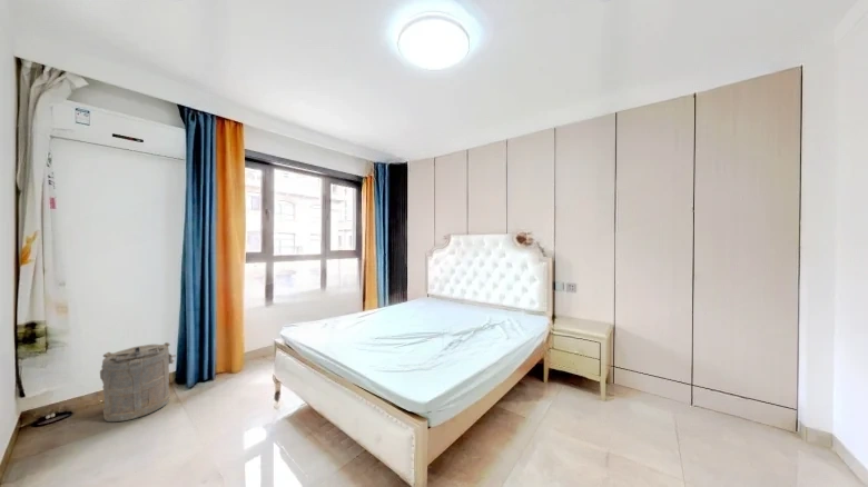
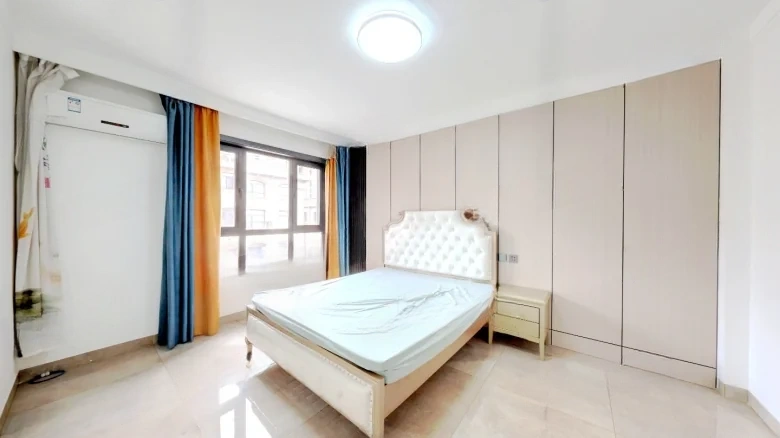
- laundry hamper (136, 377)
